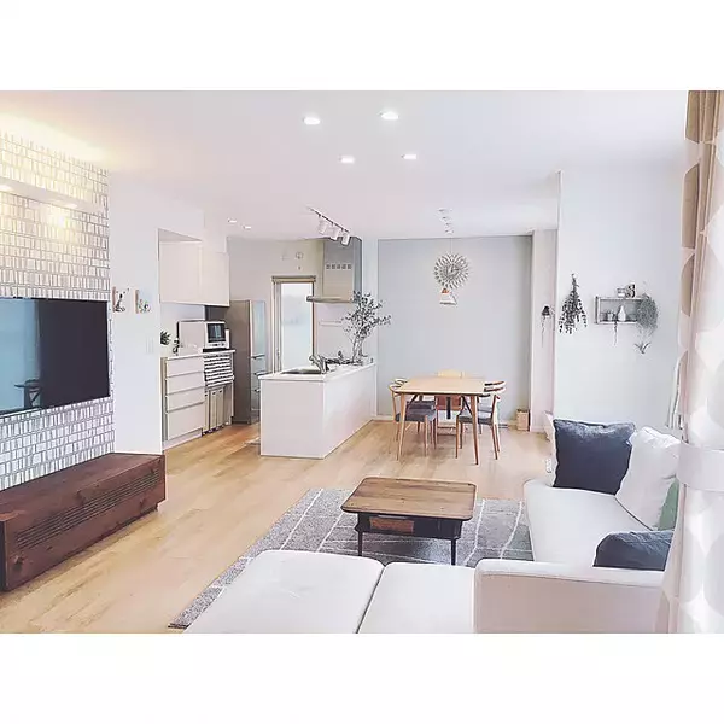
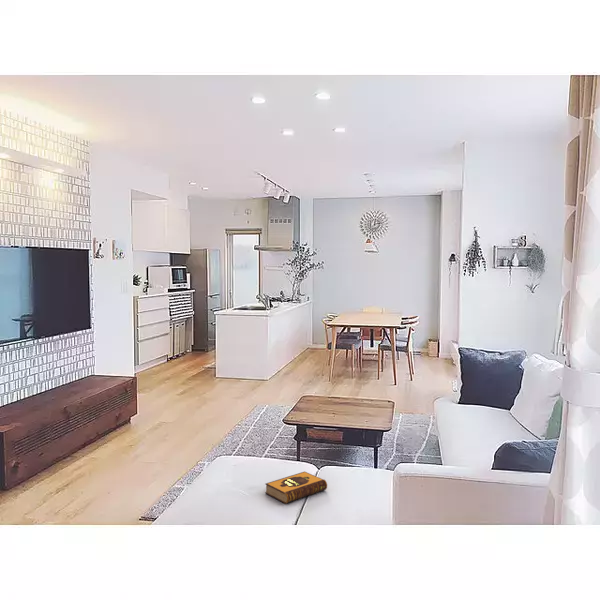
+ hardback book (296, 487)
